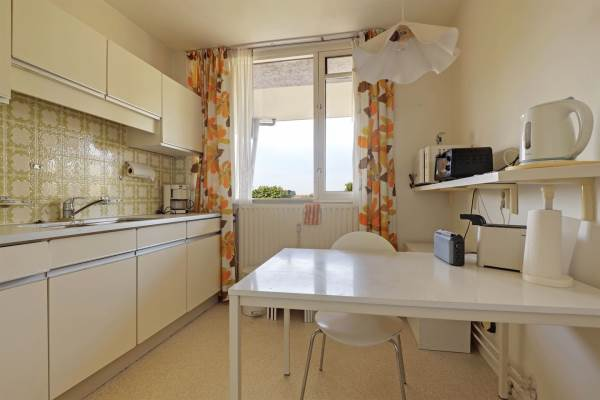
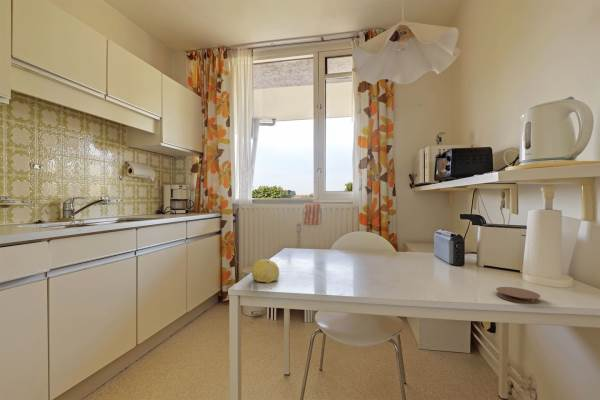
+ coaster (517, 294)
+ fruit (265, 269)
